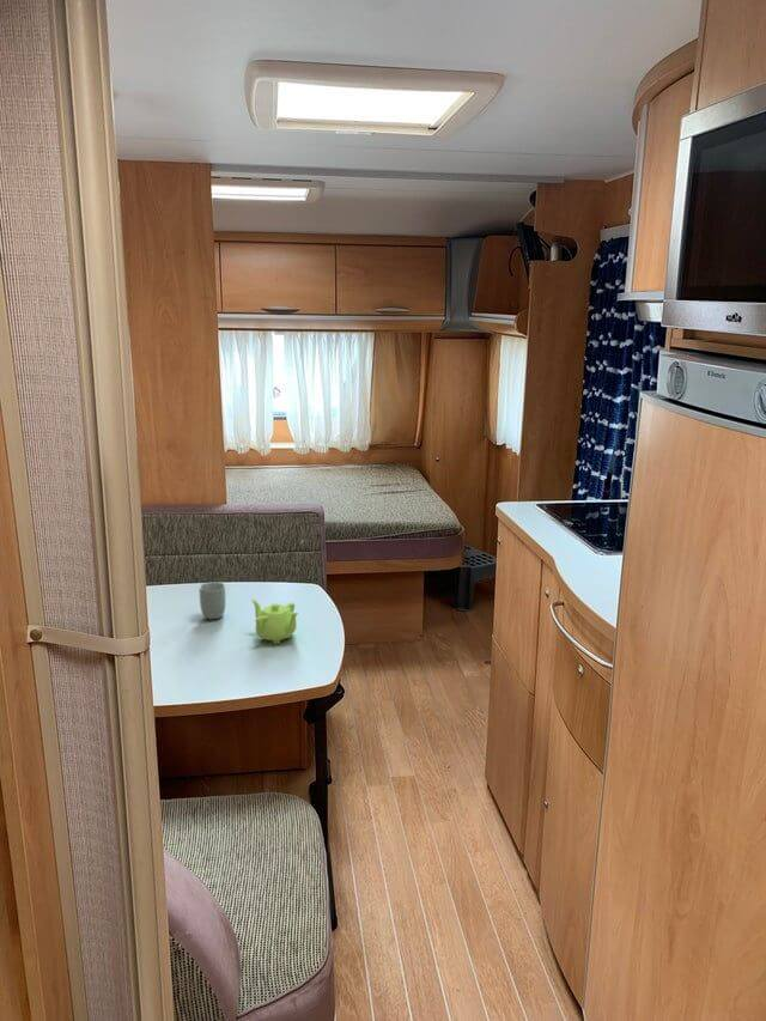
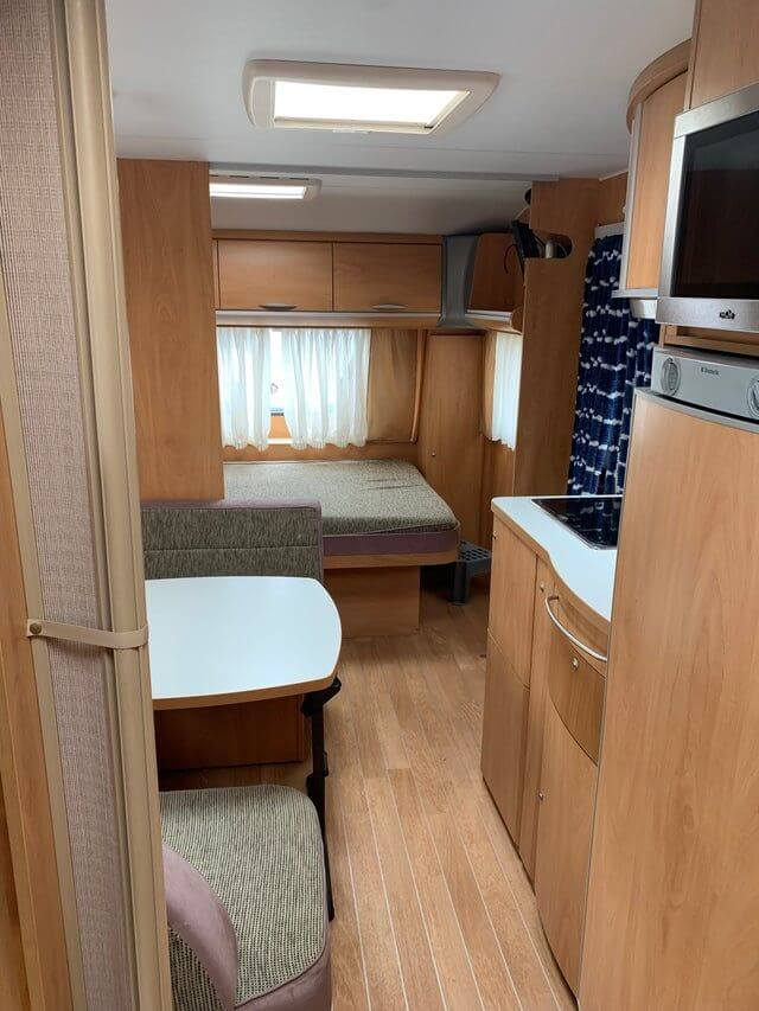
- teapot (275, 620)
- cup (212, 601)
